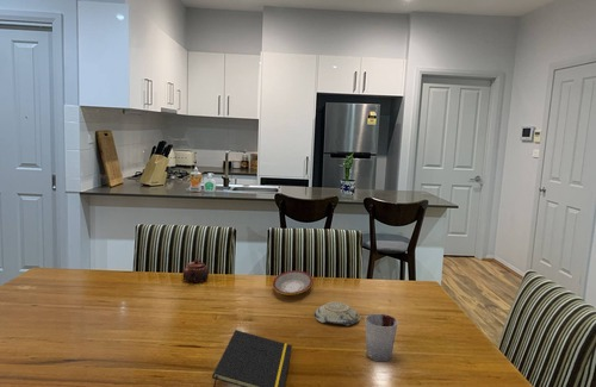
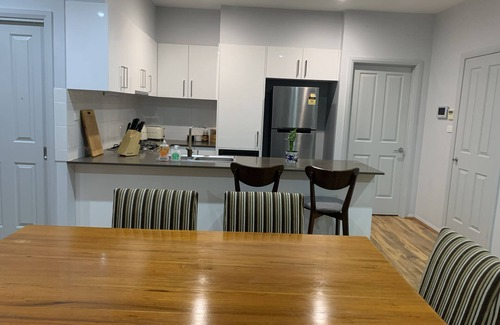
- cup (379, 335)
- teapot (195, 268)
- decorative bowl (336, 311)
- plate (292, 283)
- notepad (255, 360)
